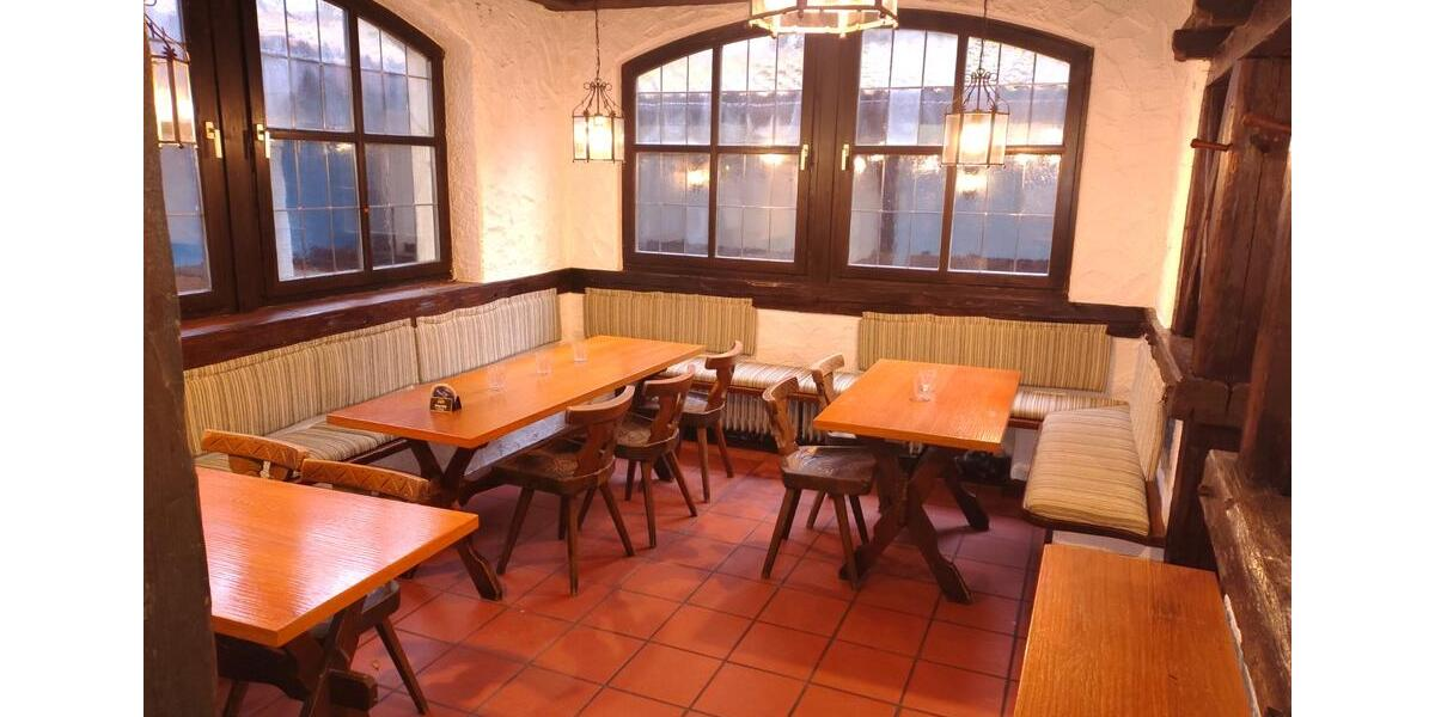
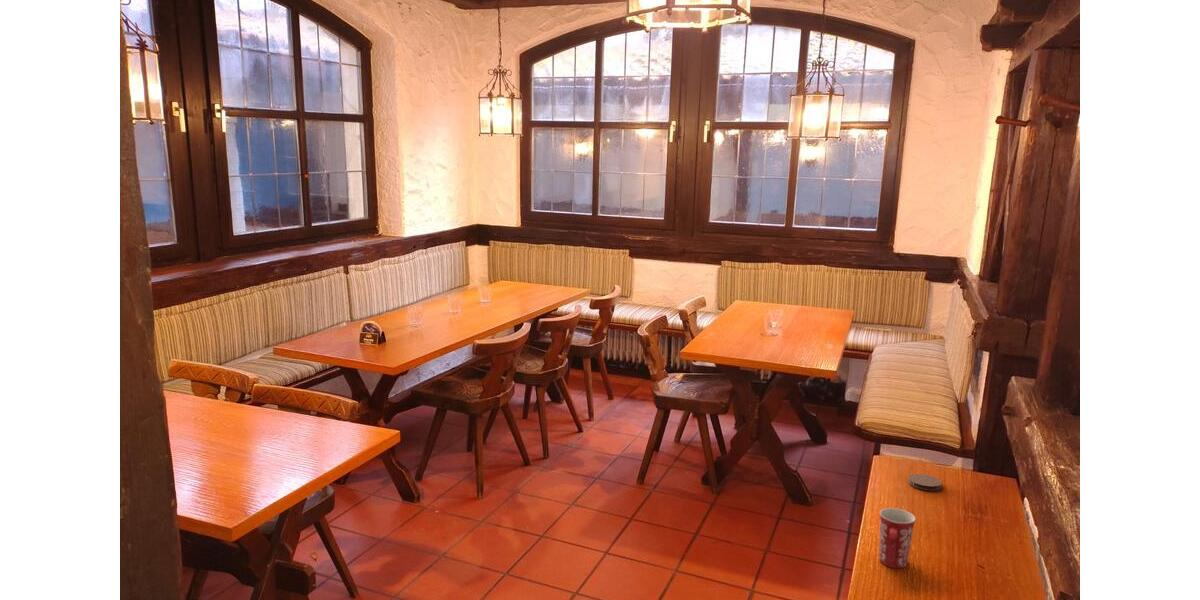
+ mug (893, 541)
+ coaster (924, 481)
